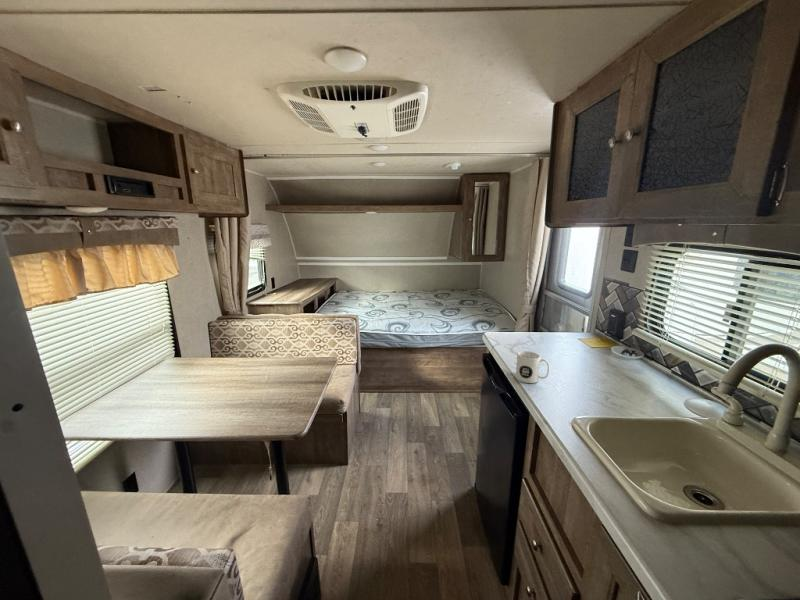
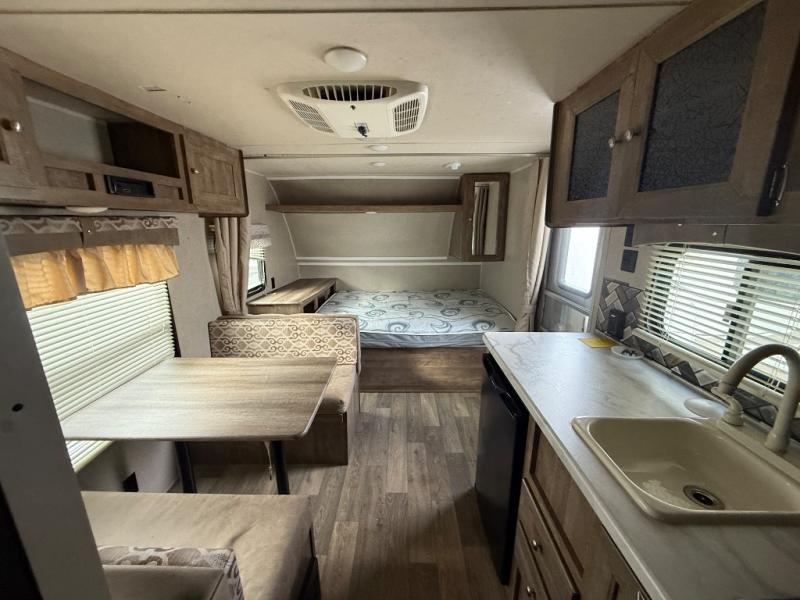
- mug (532, 367)
